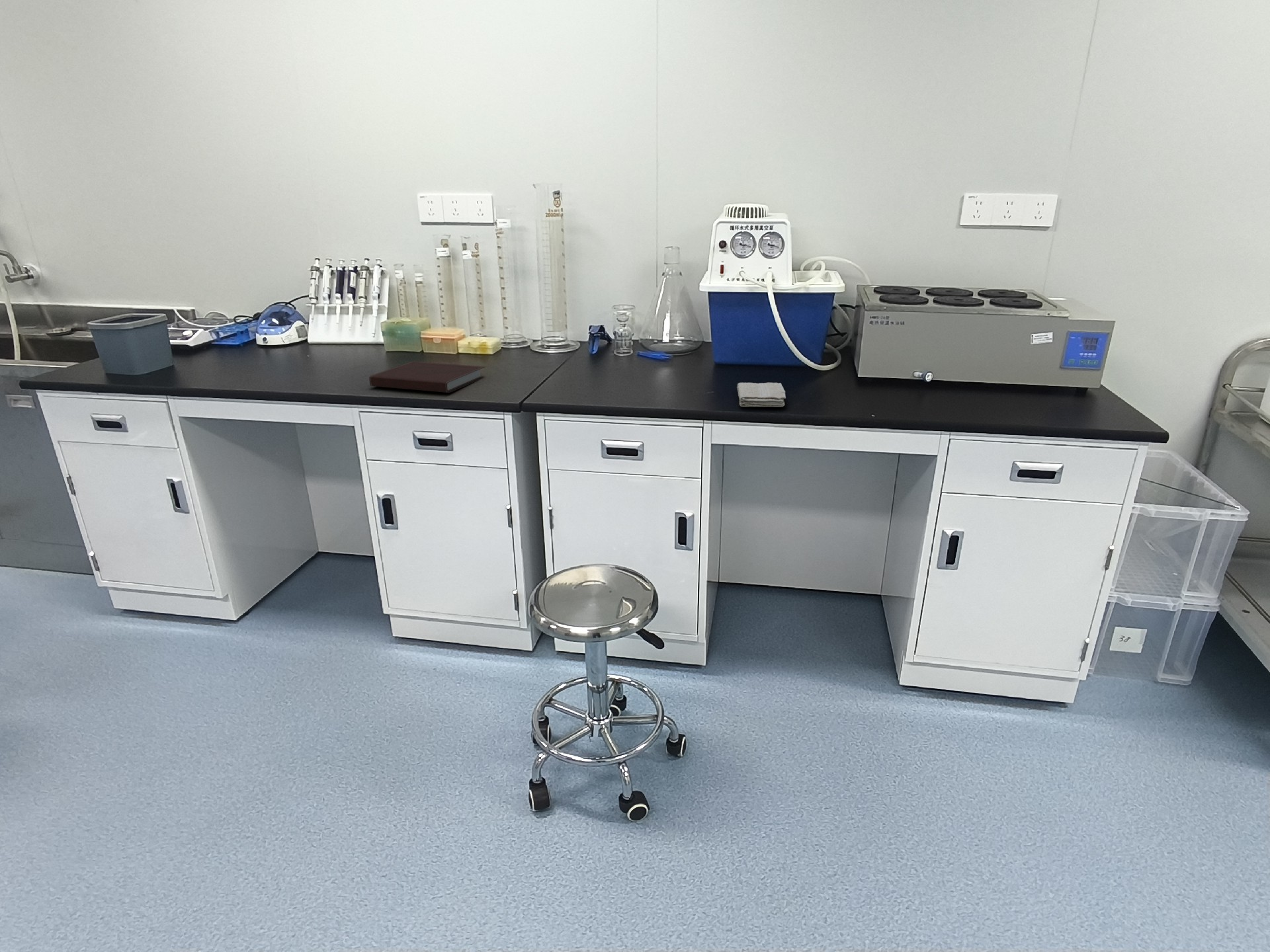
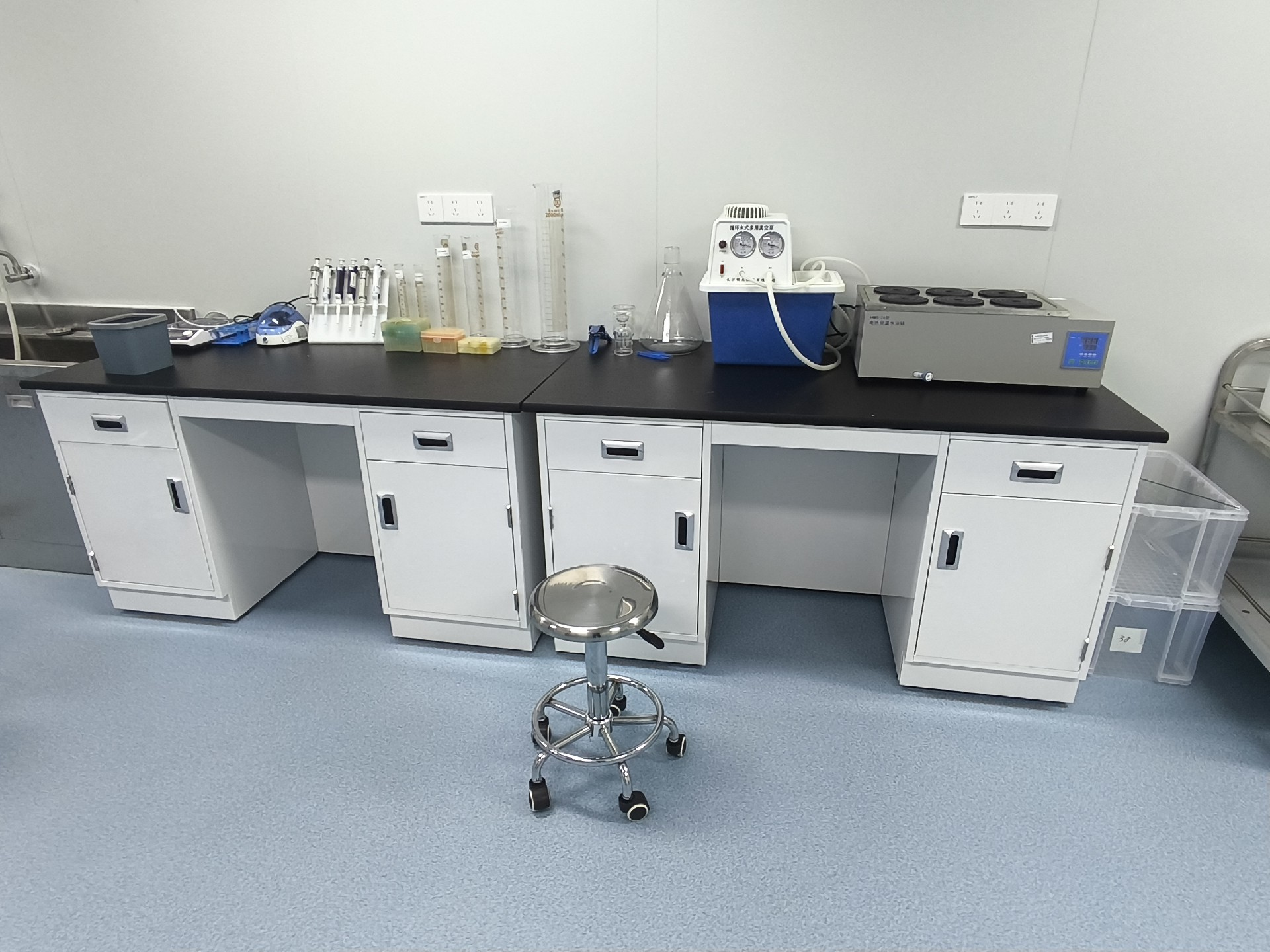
- notebook (429, 376)
- washcloth (761, 393)
